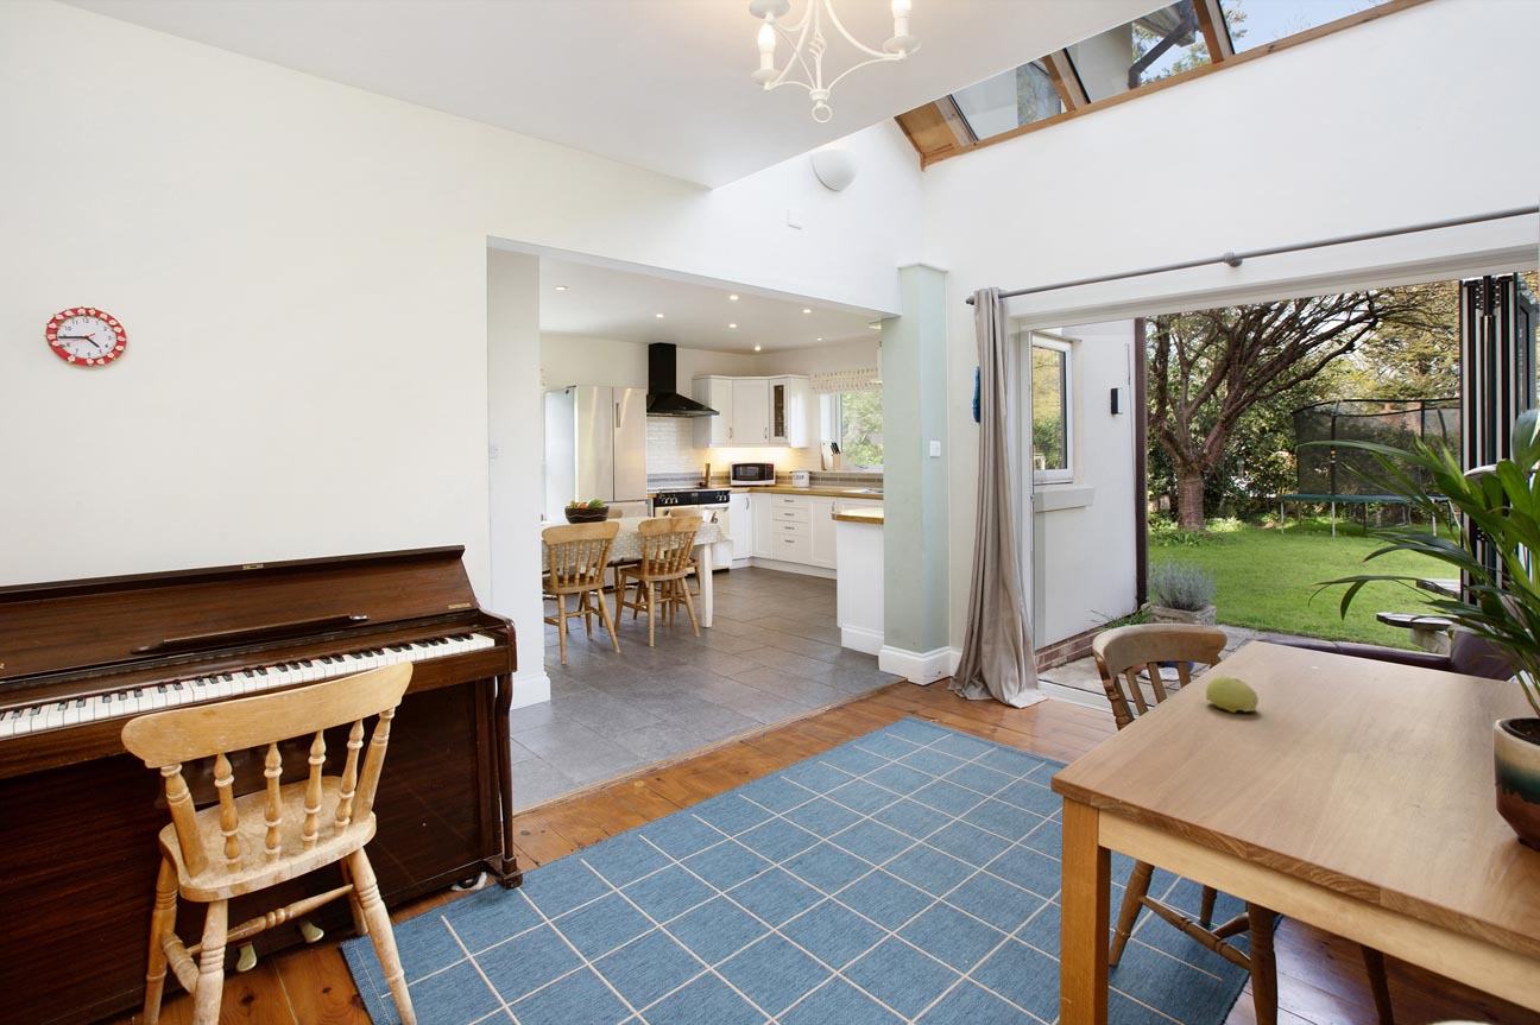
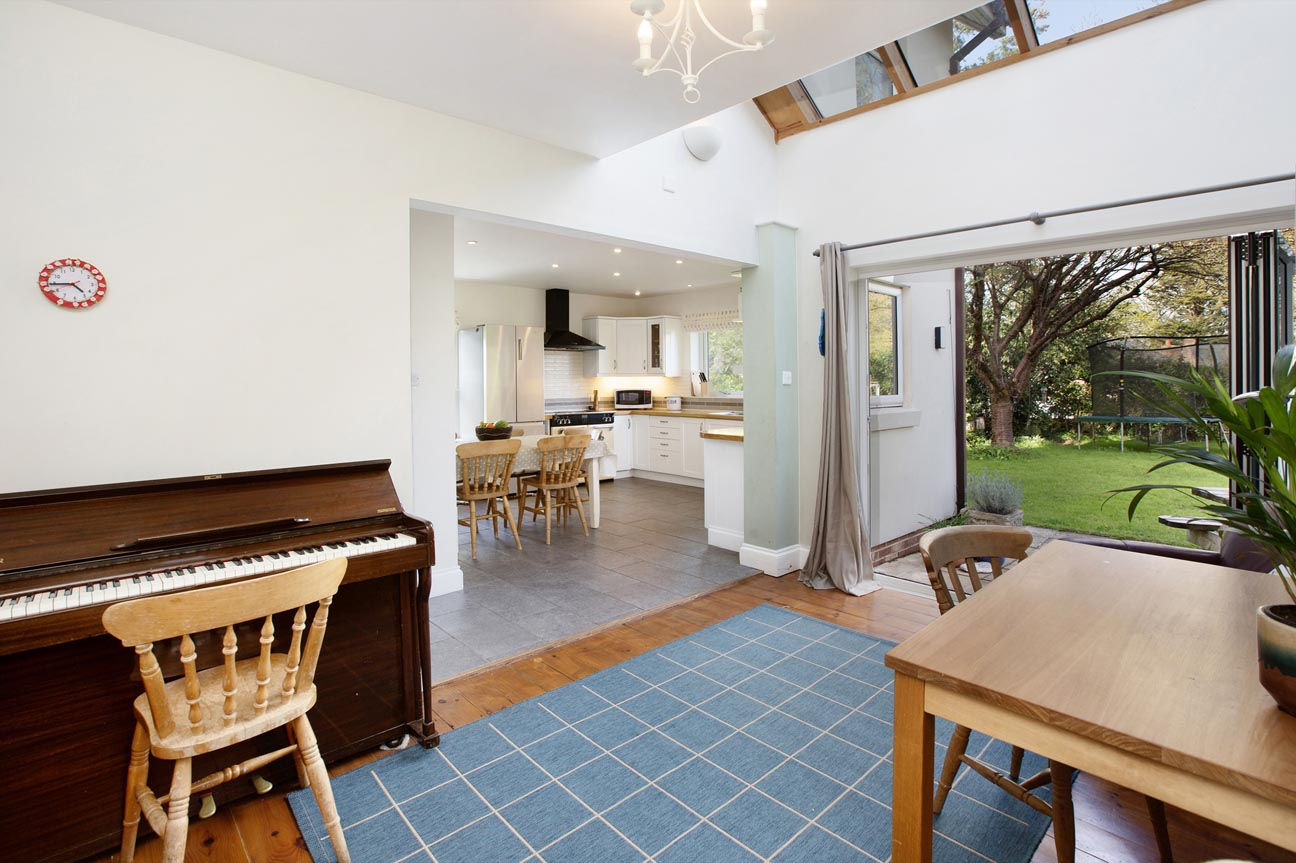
- fruit (1231, 691)
